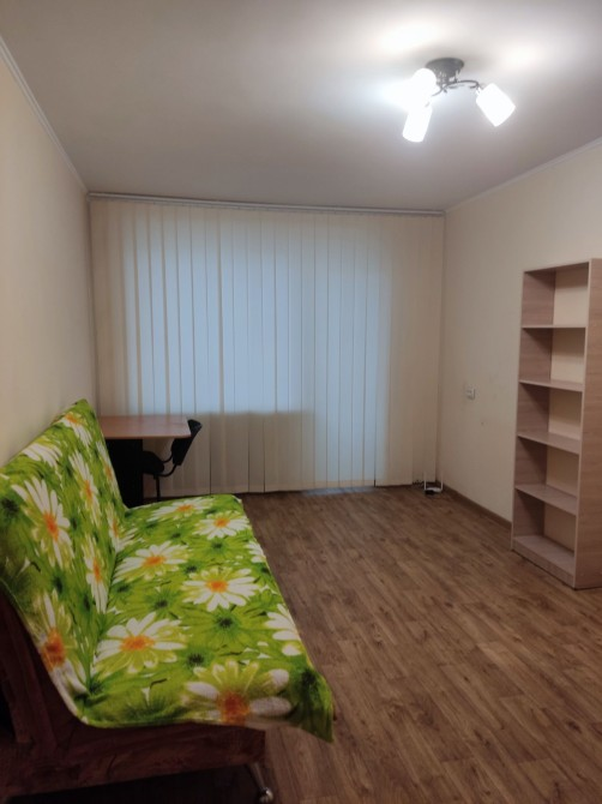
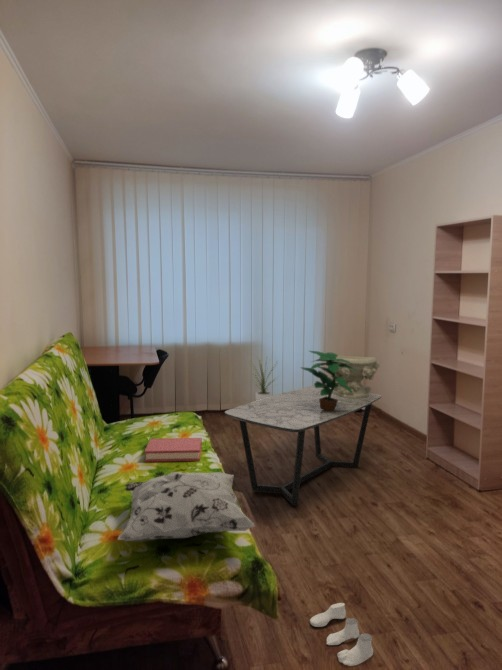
+ decorative bowl (349, 375)
+ baby booties (341, 630)
+ hardback book (174, 449)
+ potted plant (324, 381)
+ decorative pillow (184, 502)
+ house plant (263, 385)
+ coffee table (303, 441)
